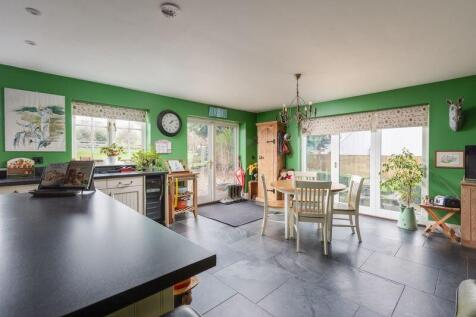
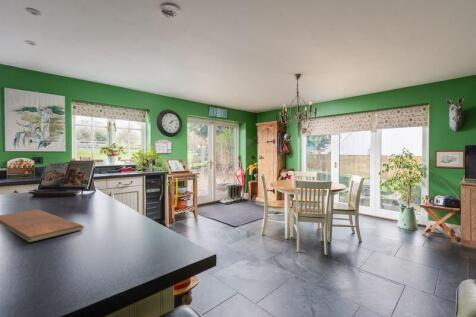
+ chopping board (35, 222)
